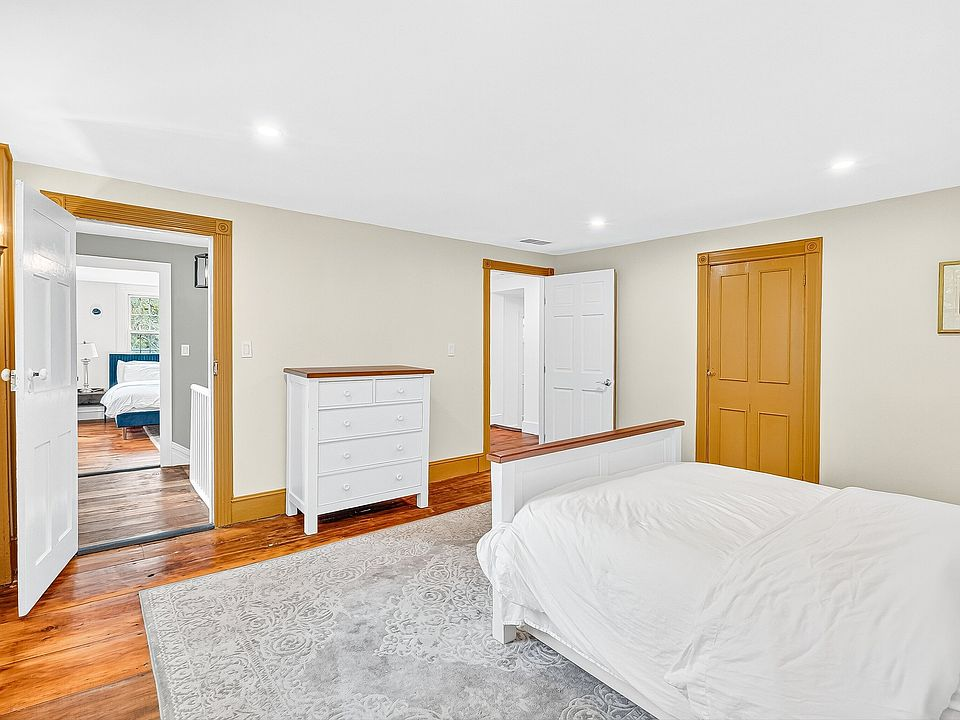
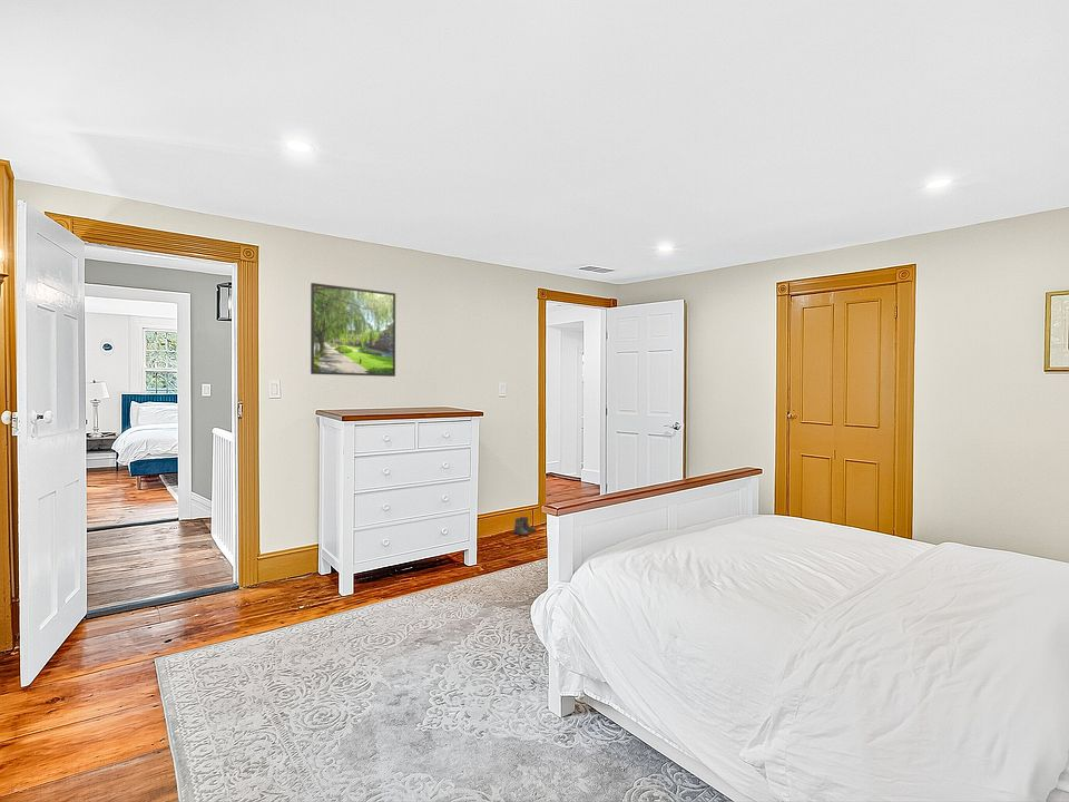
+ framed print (354, 331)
+ boots (523, 525)
